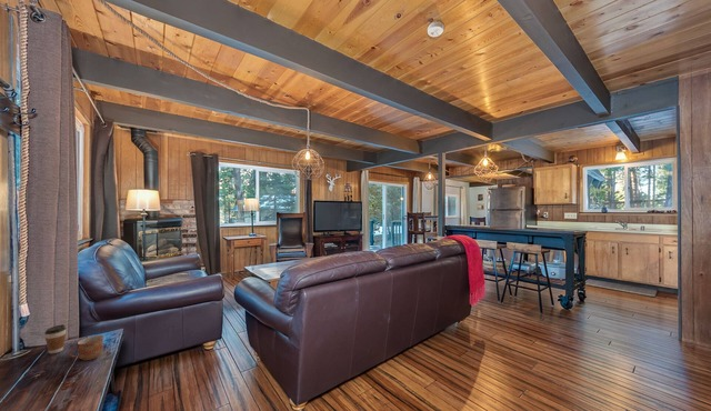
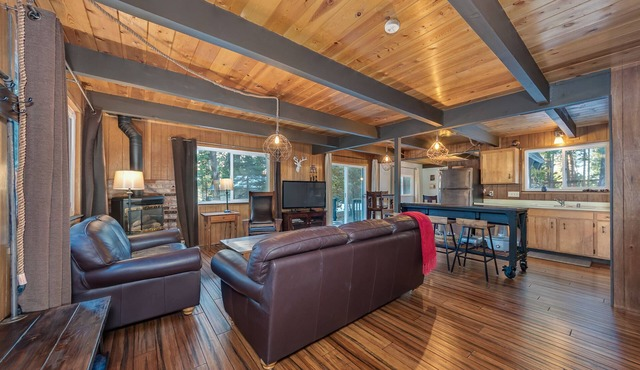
- mug (87, 349)
- coffee cup (56, 339)
